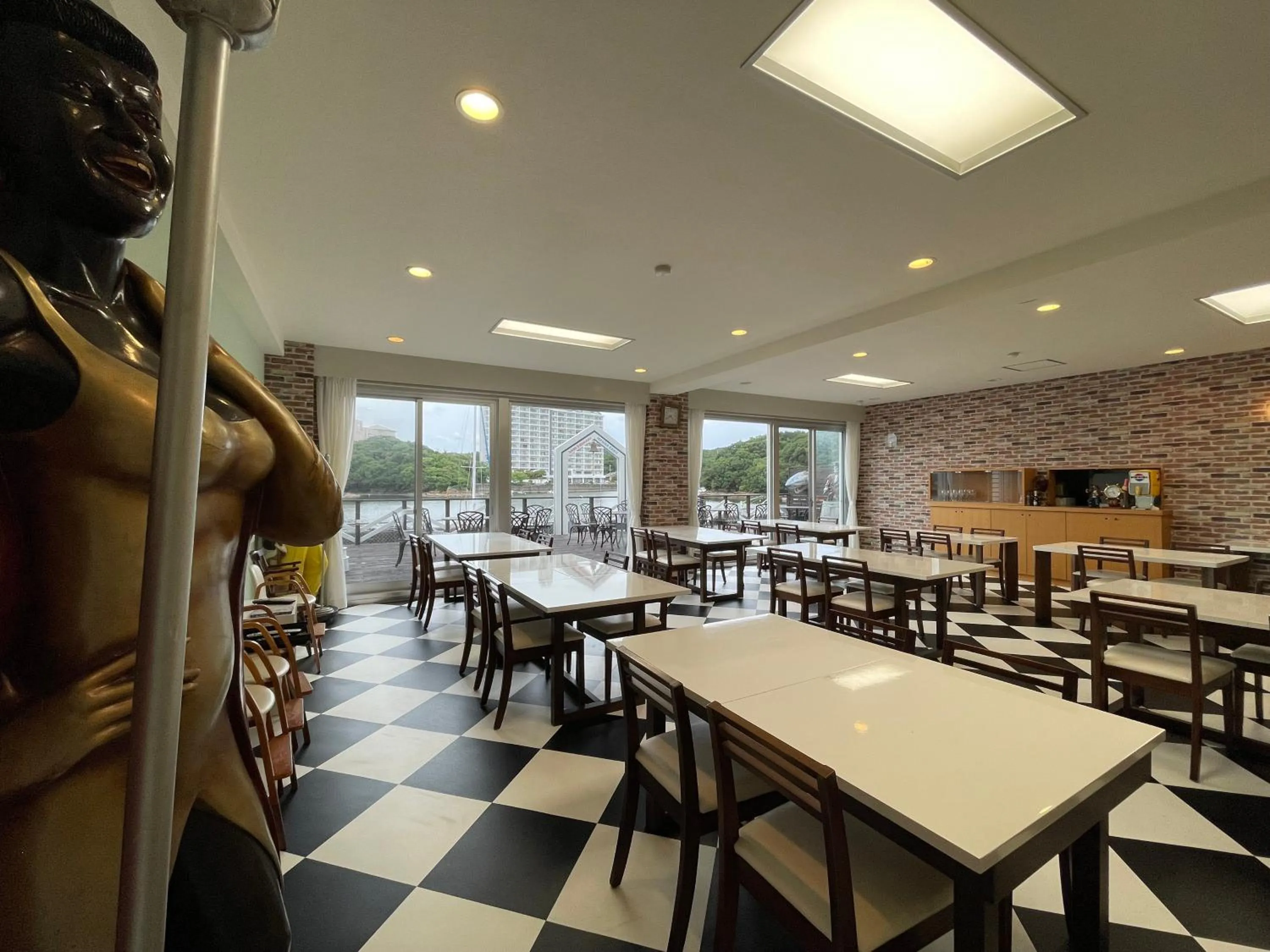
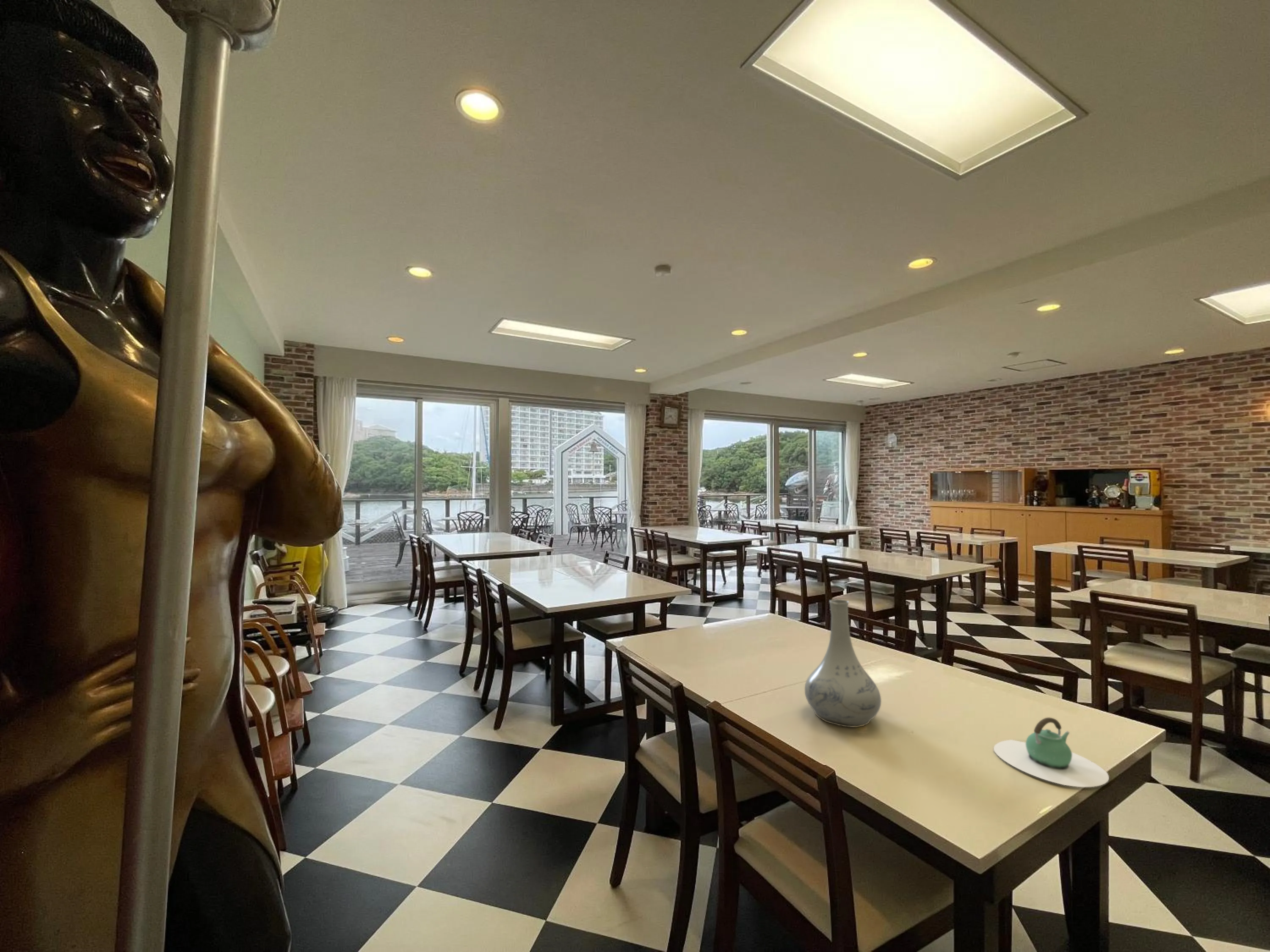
+ vase (842, 658)
+ teapot (1048, 739)
